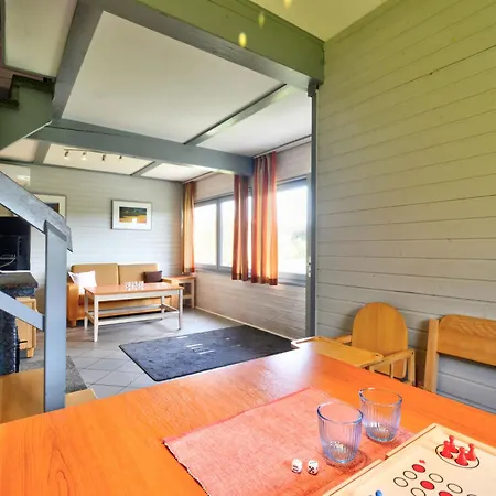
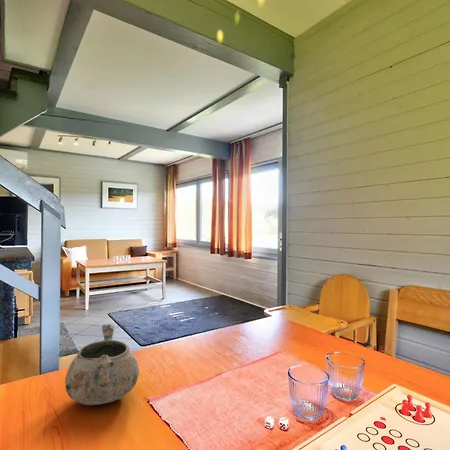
+ decorative bowl (103, 366)
